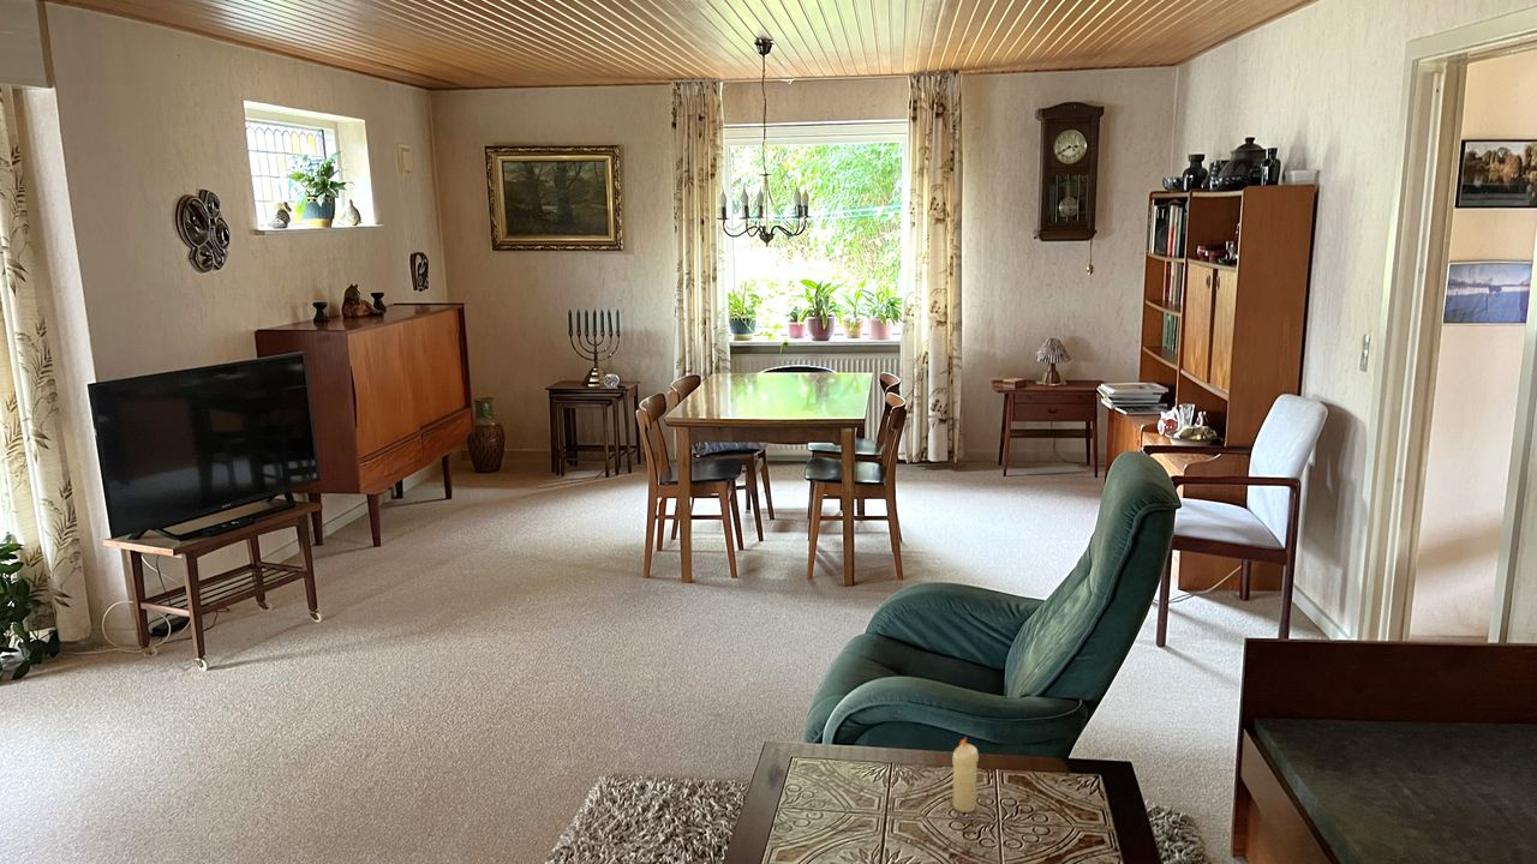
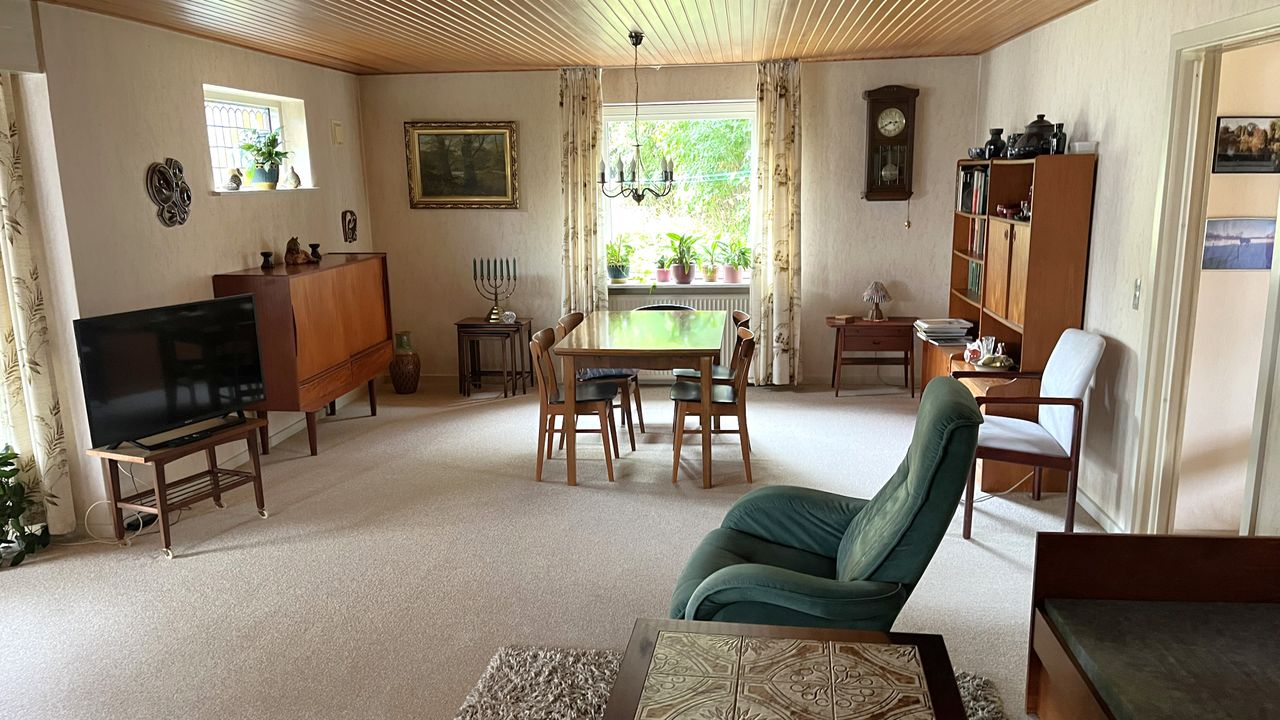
- candle (964, 772)
